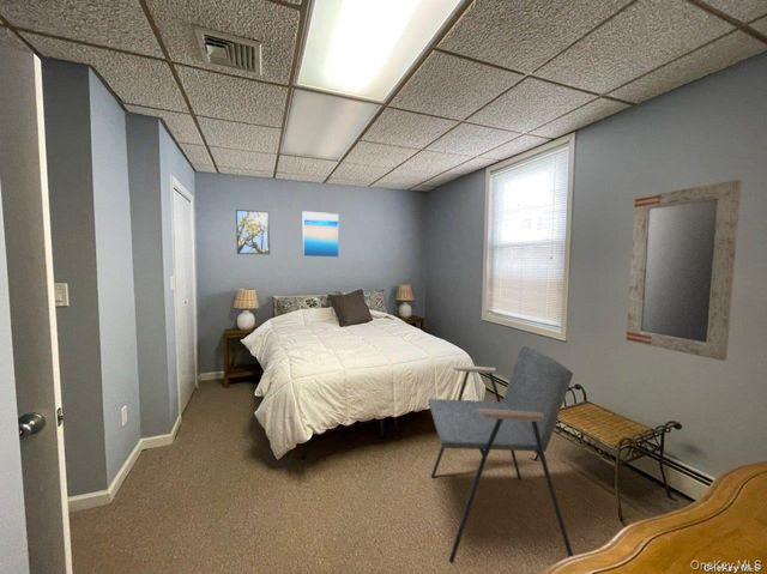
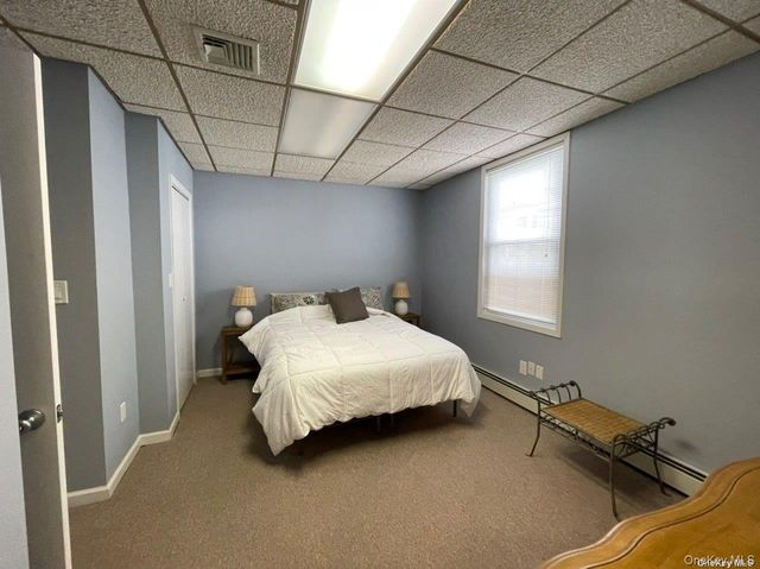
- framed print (253, 232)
- armchair (490, 436)
- home mirror (676, 271)
- wall art (320, 235)
